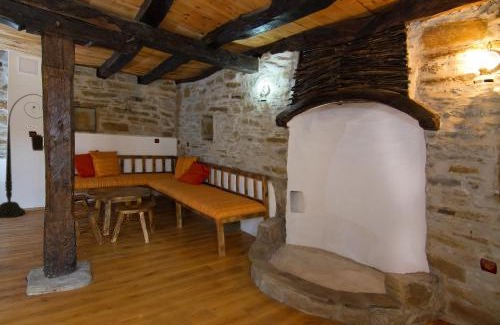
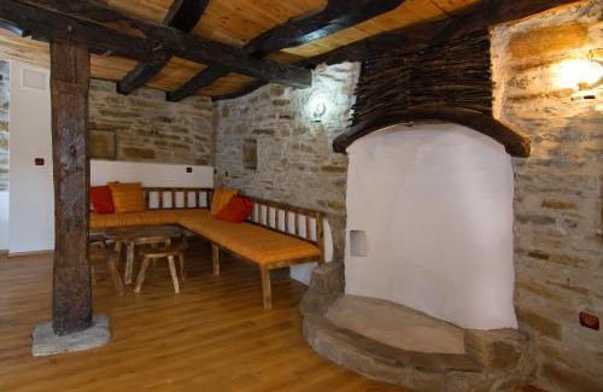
- floor lamp (32, 148)
